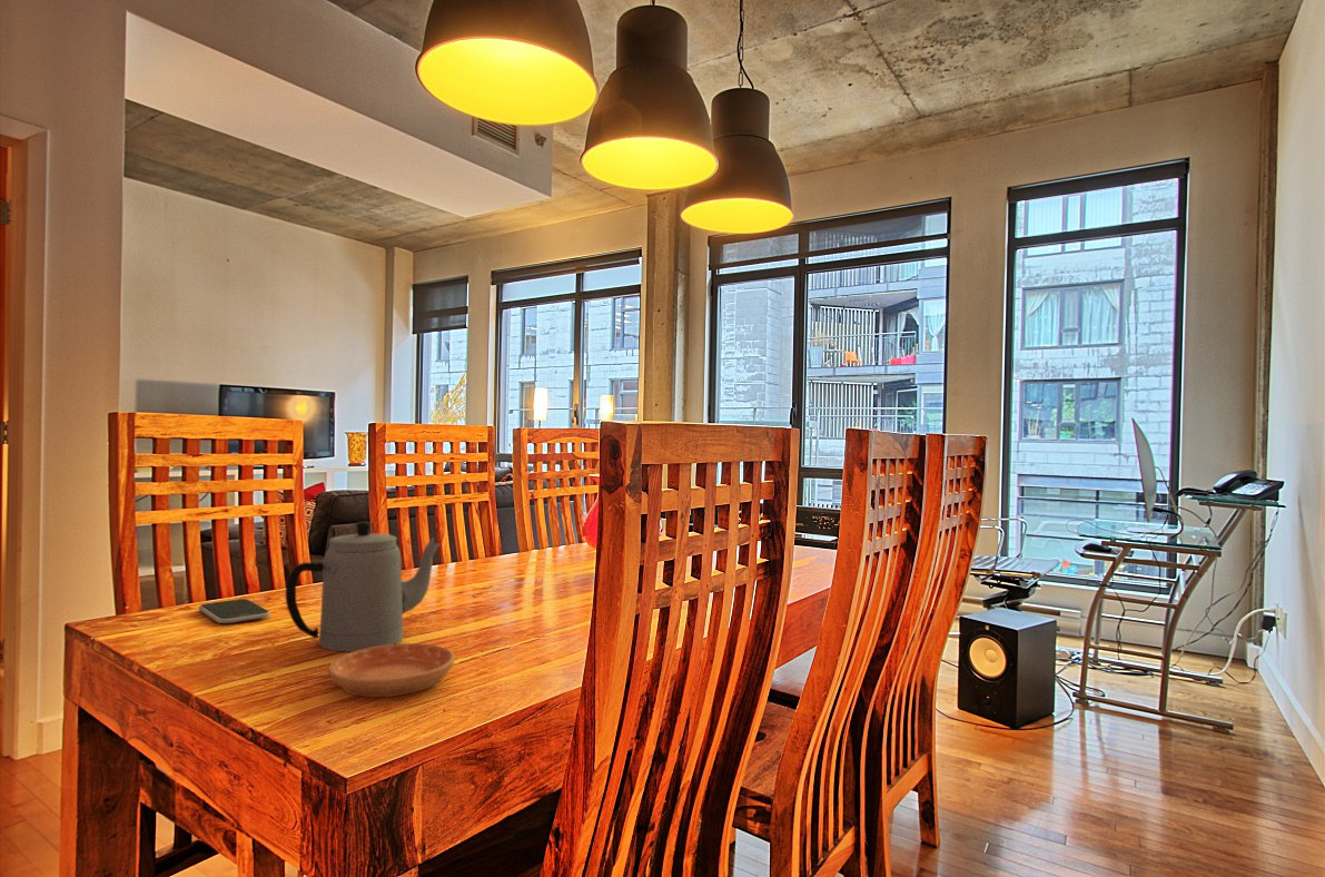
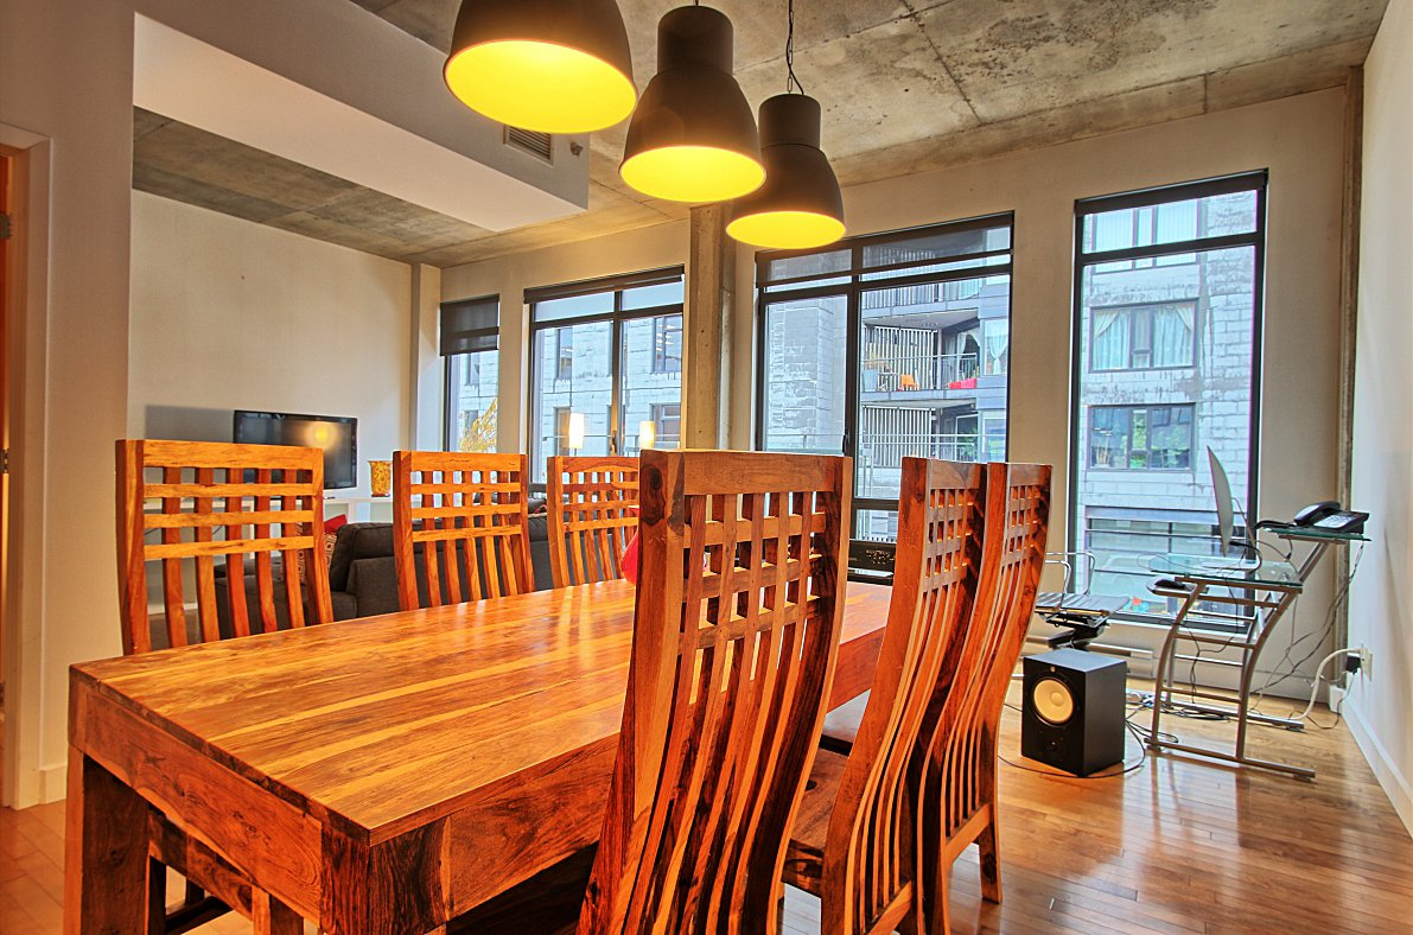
- smartphone (234, 610)
- teapot (368, 580)
- saucer (393, 670)
